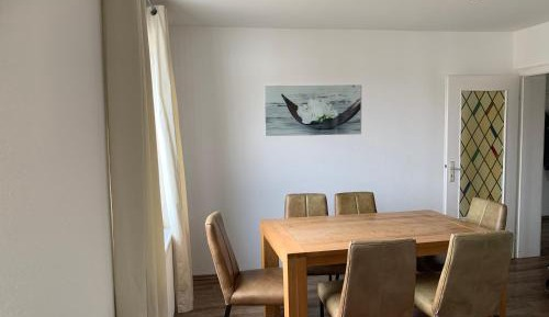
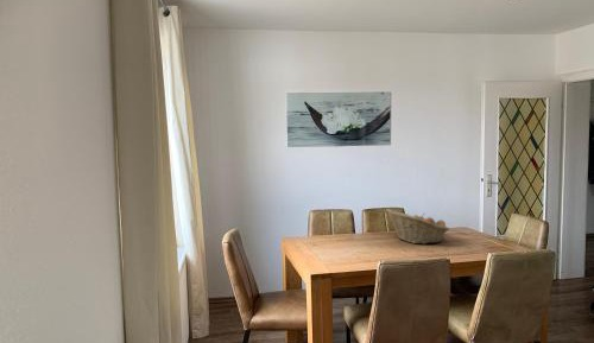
+ fruit basket (416, 224)
